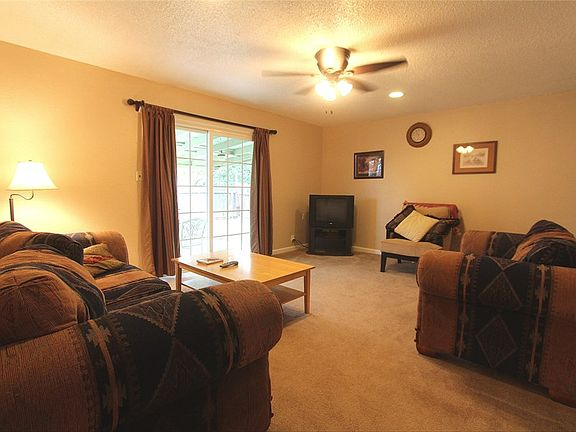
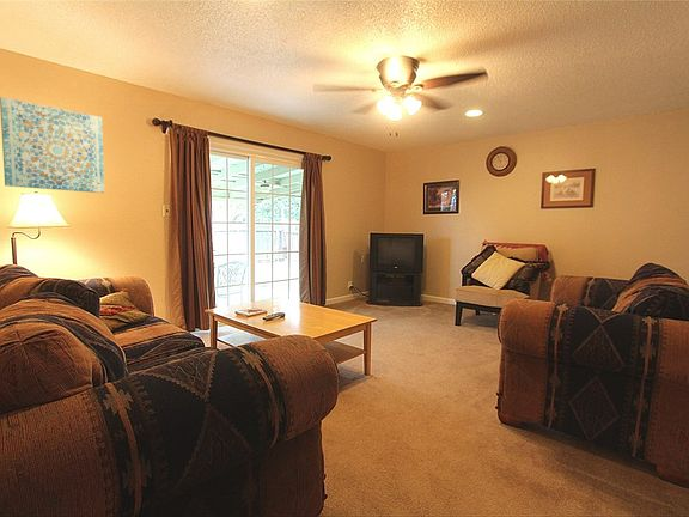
+ wall art (56, 148)
